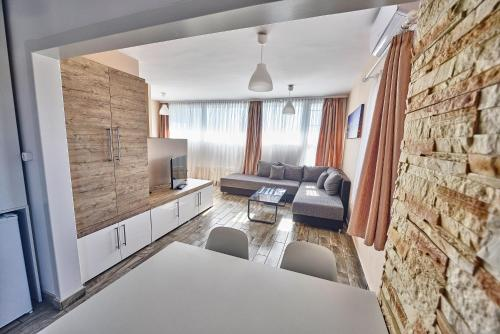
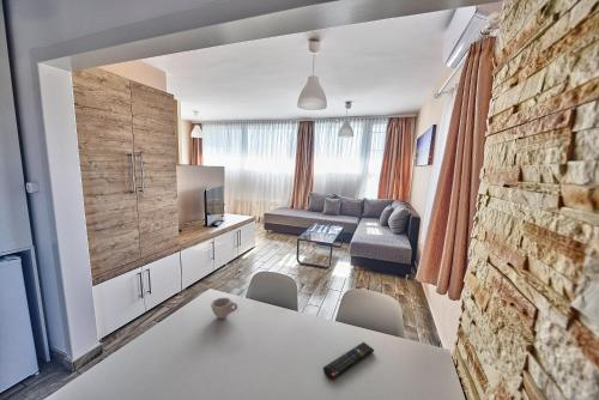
+ remote control (349, 359)
+ cup (224, 308)
